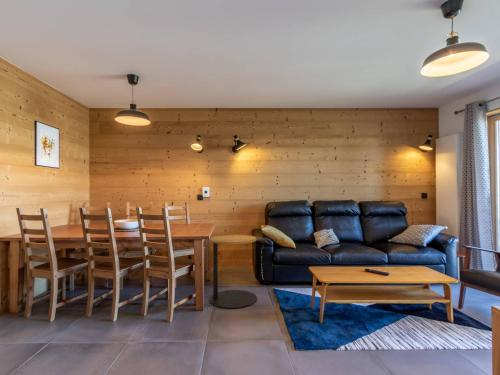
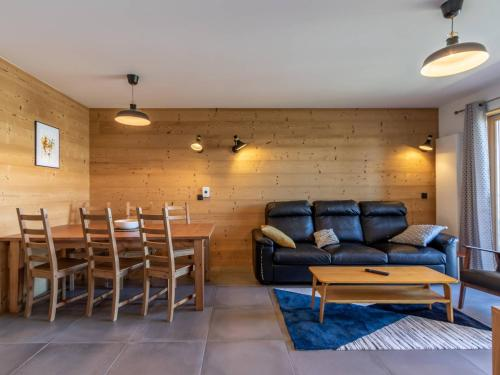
- side table (217, 268)
